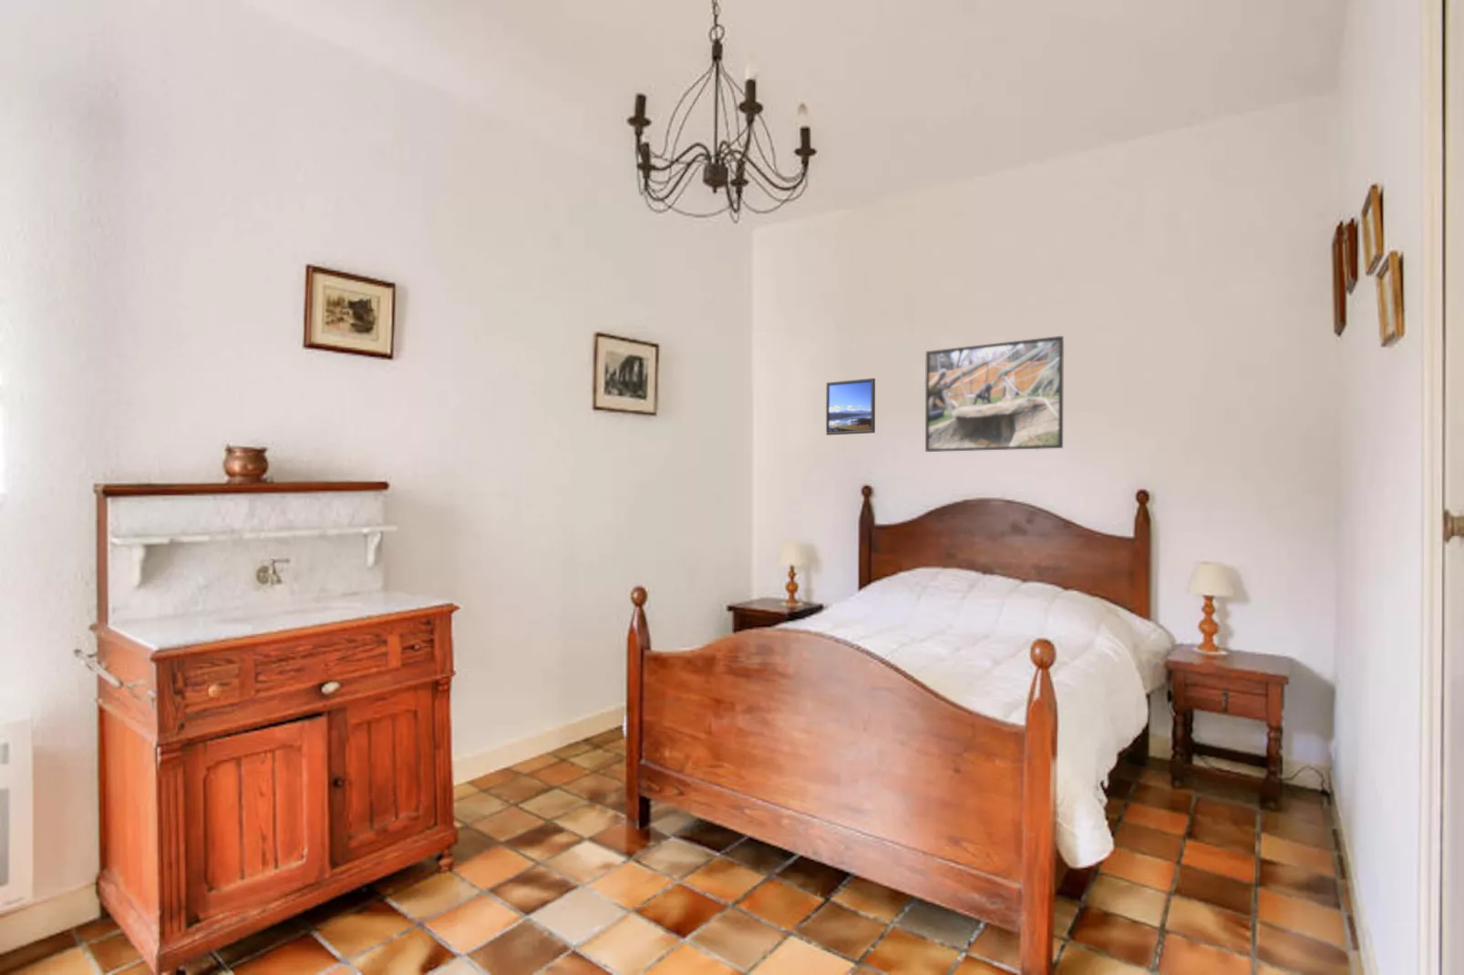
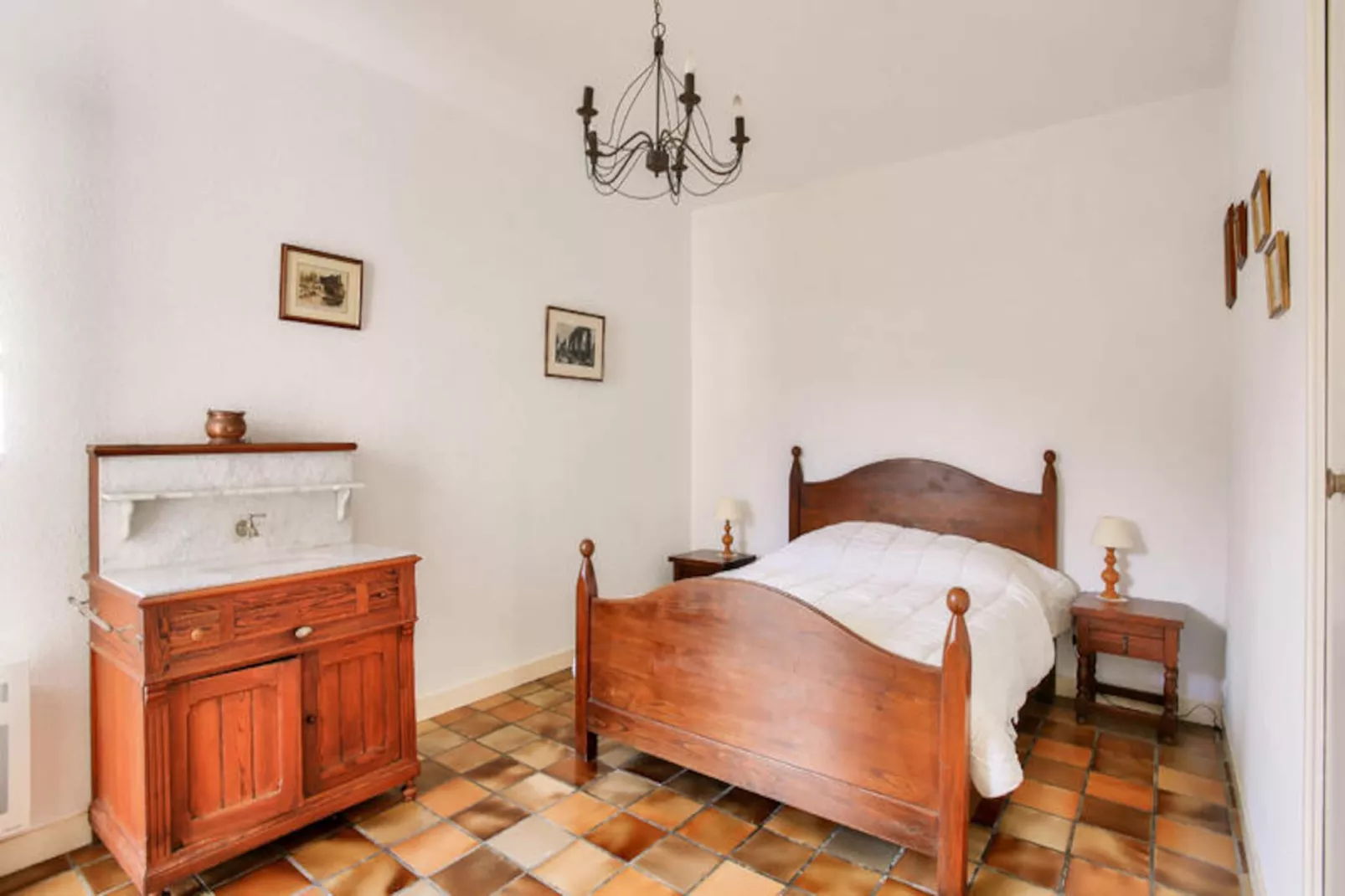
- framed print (850, 406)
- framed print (991, 396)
